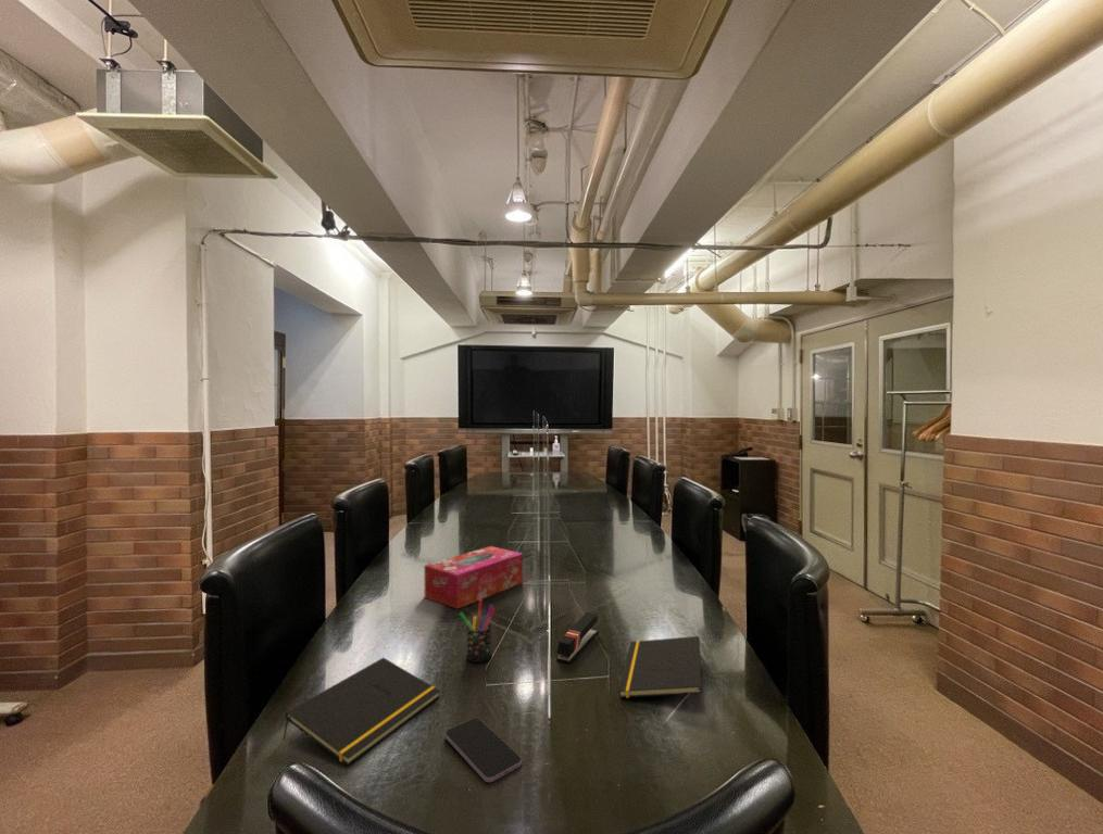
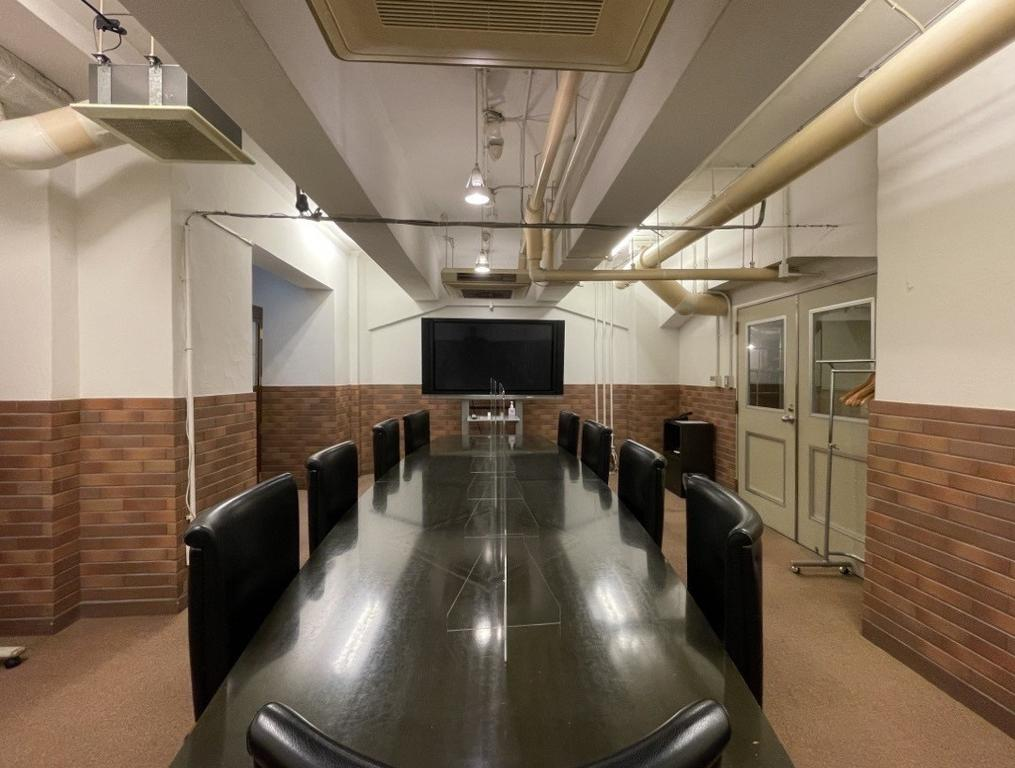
- notepad (662, 664)
- tissue box (475, 574)
- smartphone (481, 747)
- notepad (367, 704)
- pen holder (476, 629)
- stapler (578, 635)
